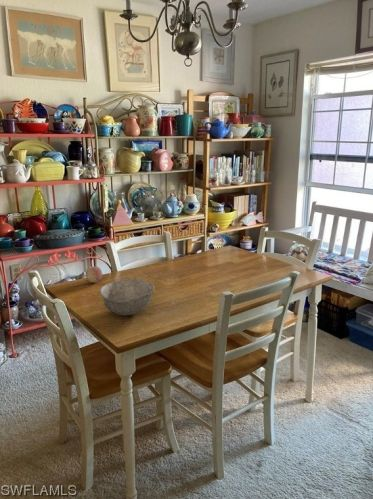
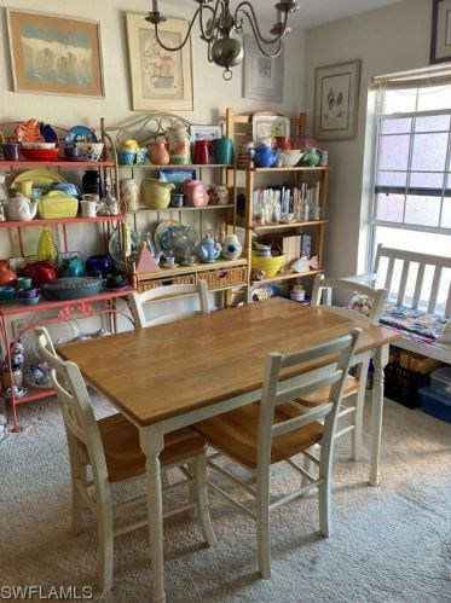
- bowl (127, 300)
- fruit (93, 274)
